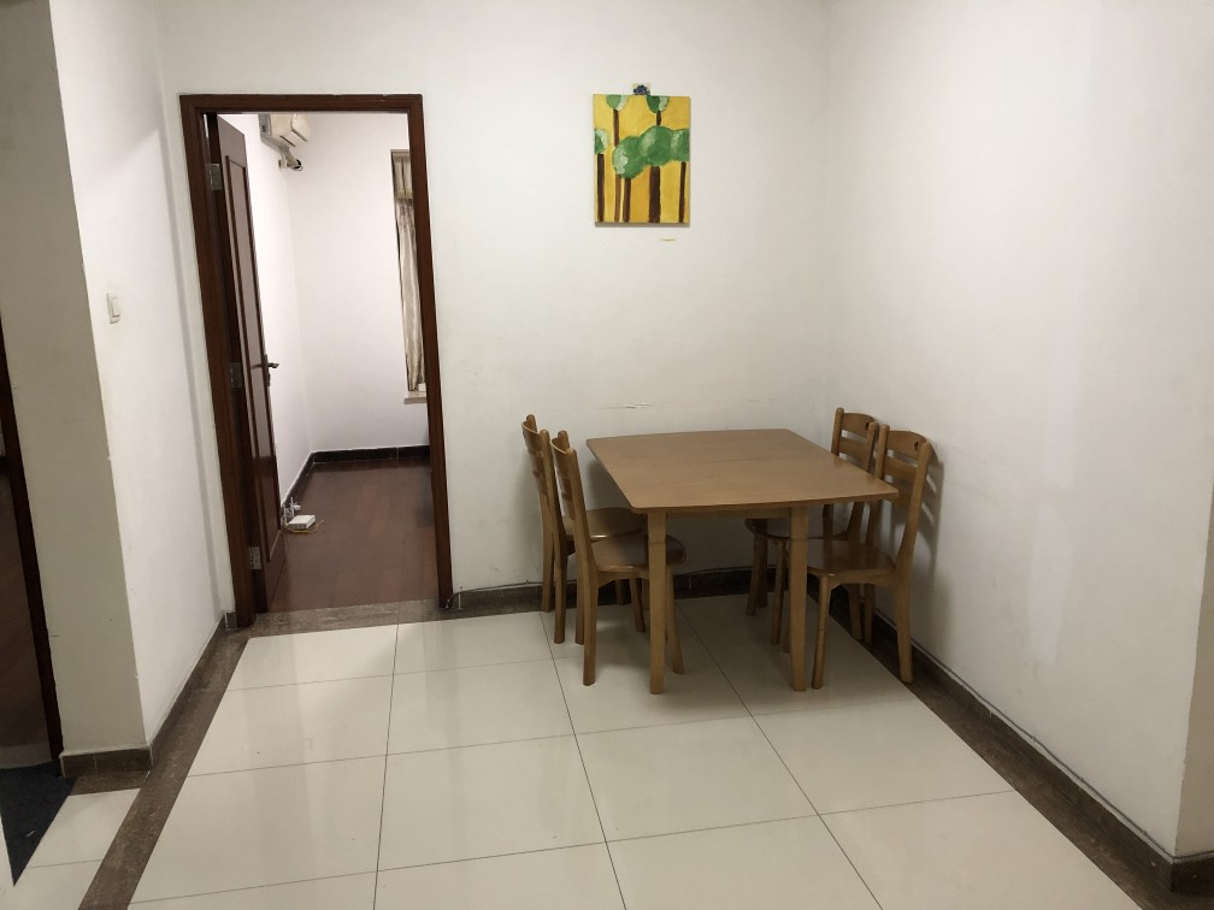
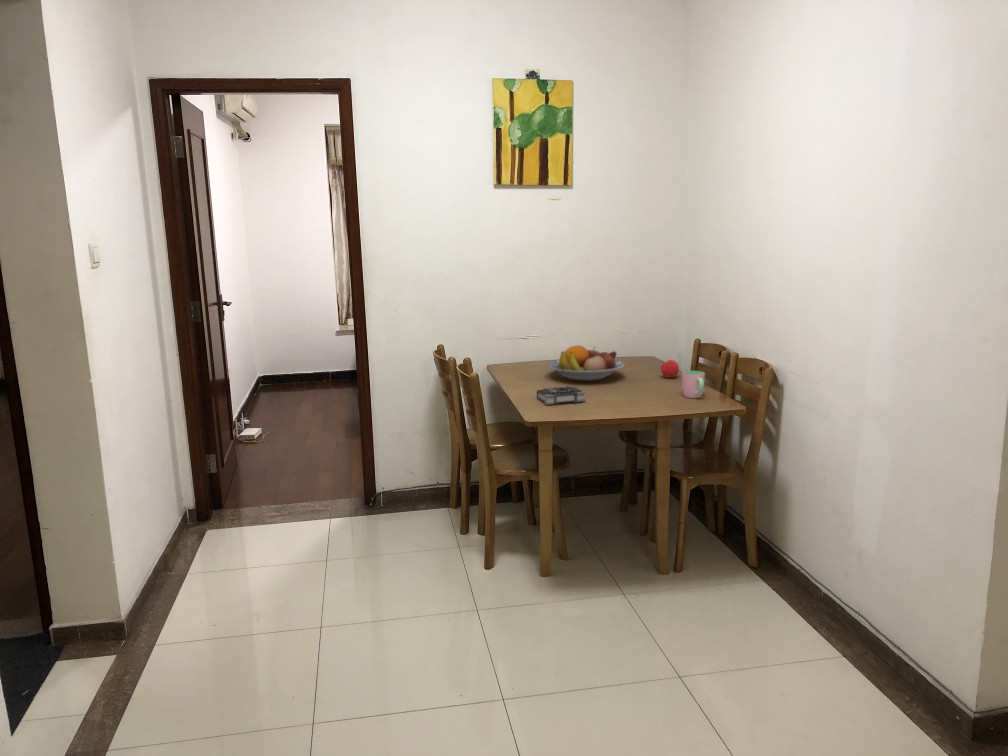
+ cup (694, 385)
+ fruit (669, 368)
+ fruit bowl (585, 361)
+ book (560, 394)
